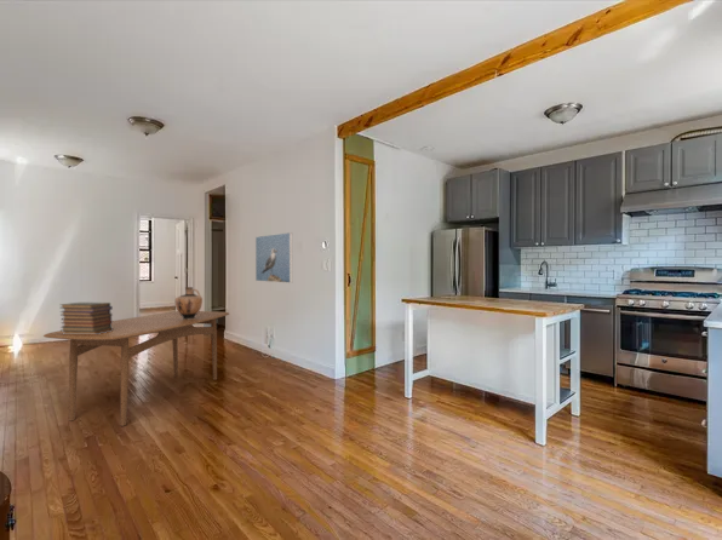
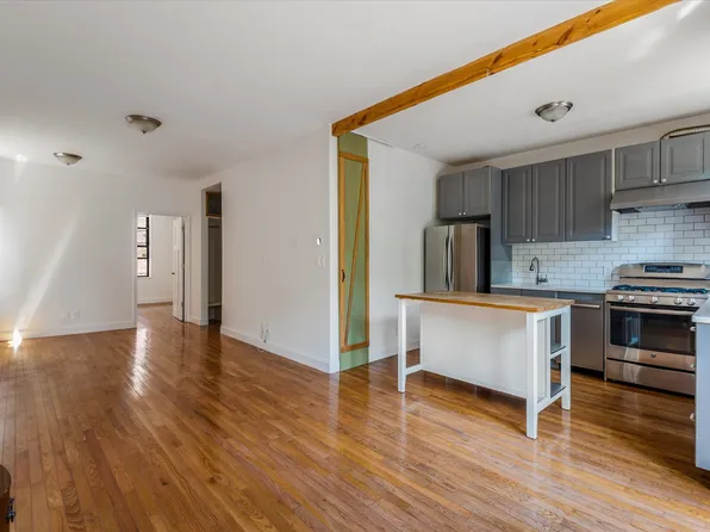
- book stack (86, 317)
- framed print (273, 258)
- ceramic jug (188, 303)
- dining table (149, 347)
